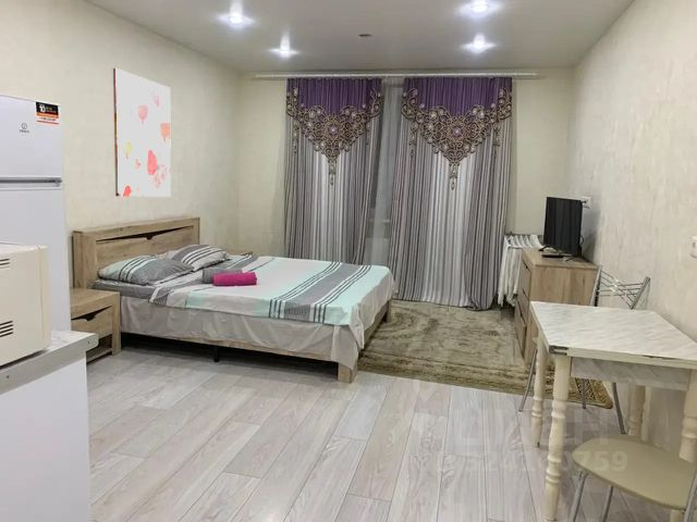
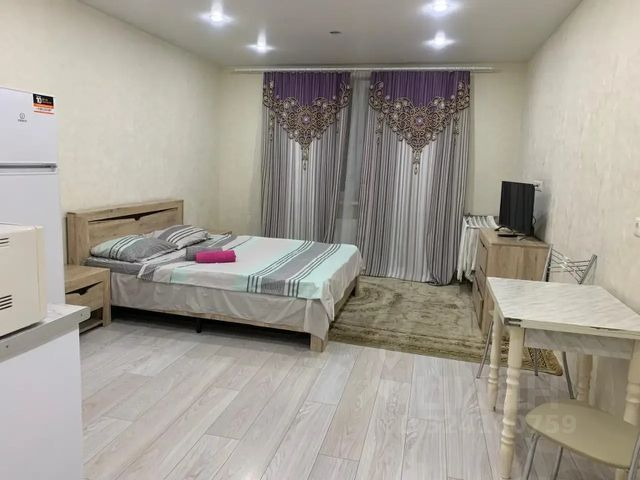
- wall art (144, 138)
